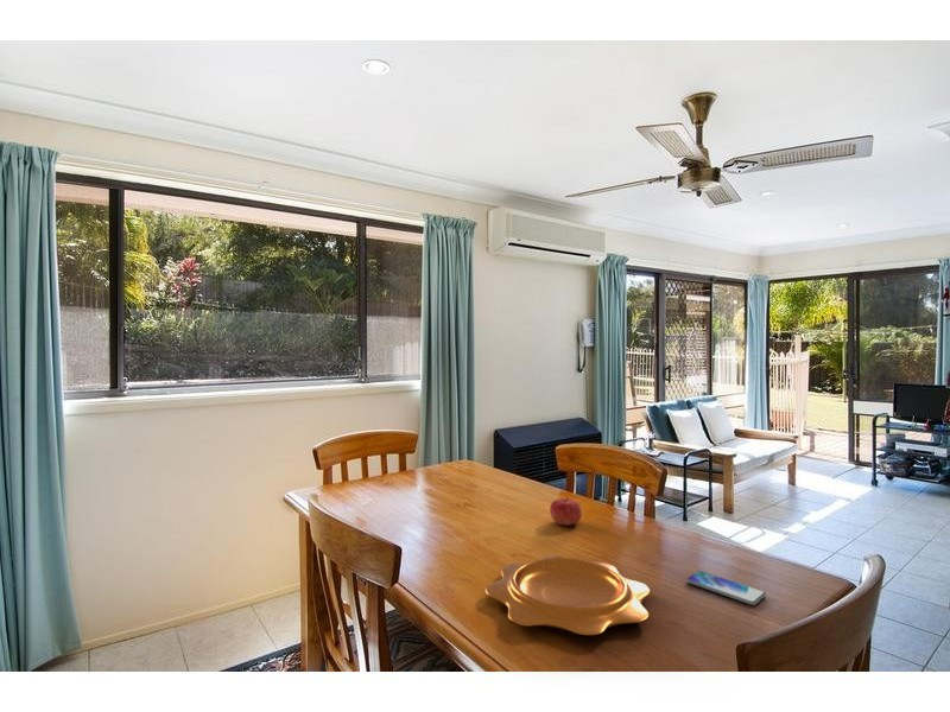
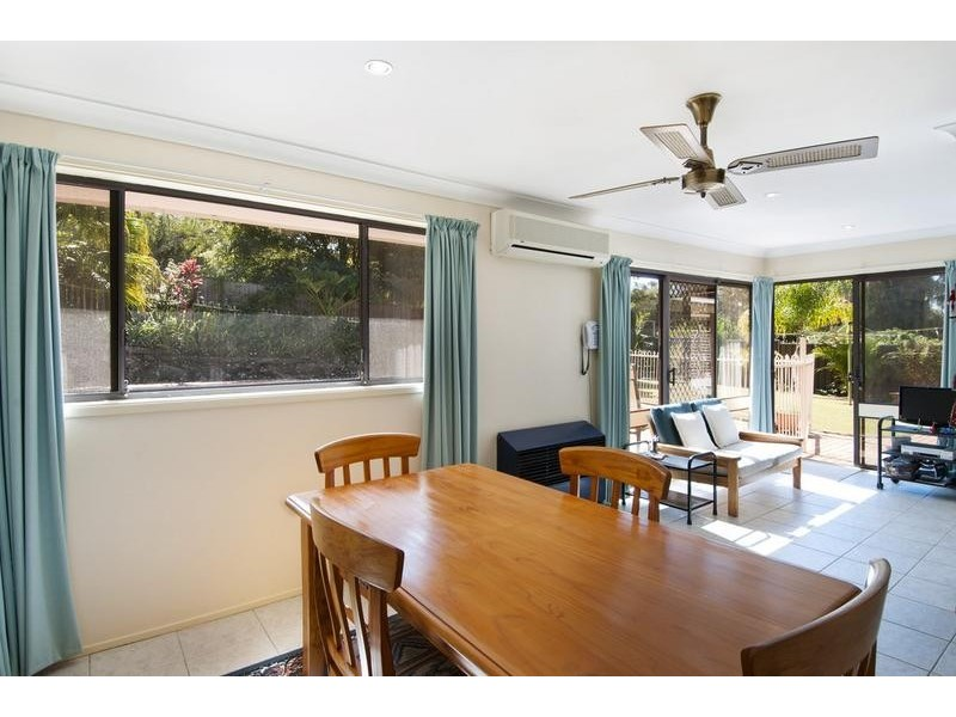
- fruit (565, 509)
- smartphone (724, 586)
- decorative bowl (566, 589)
